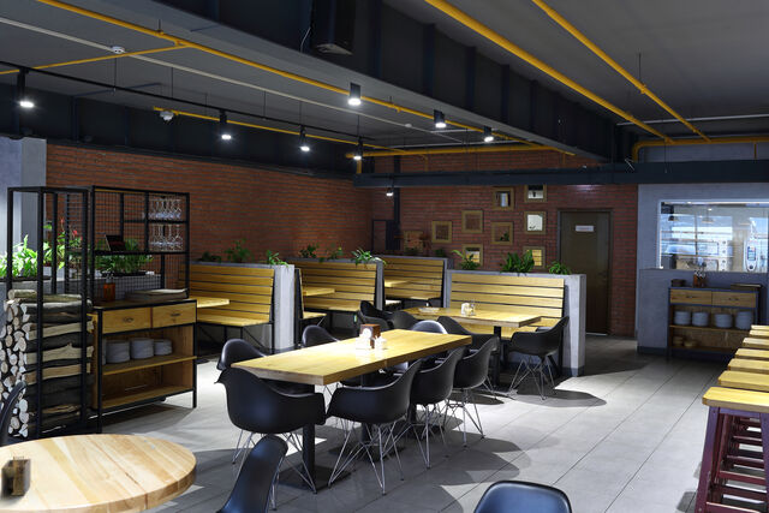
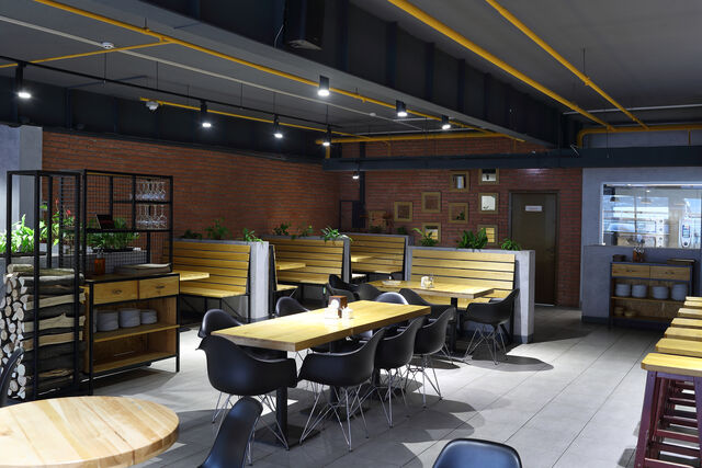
- napkin holder (16, 472)
